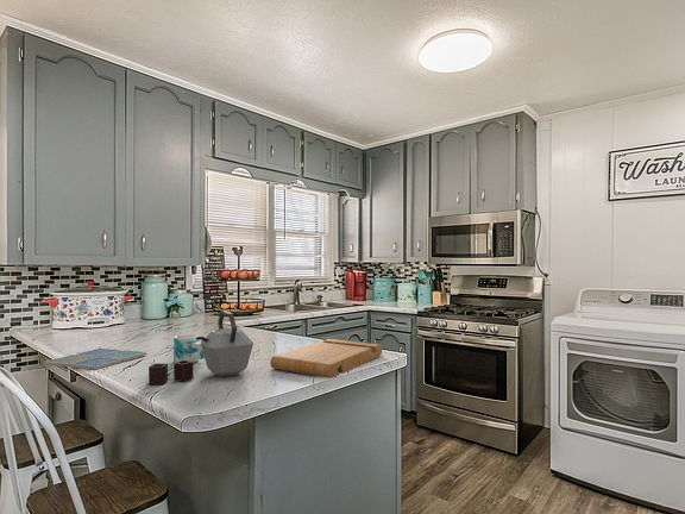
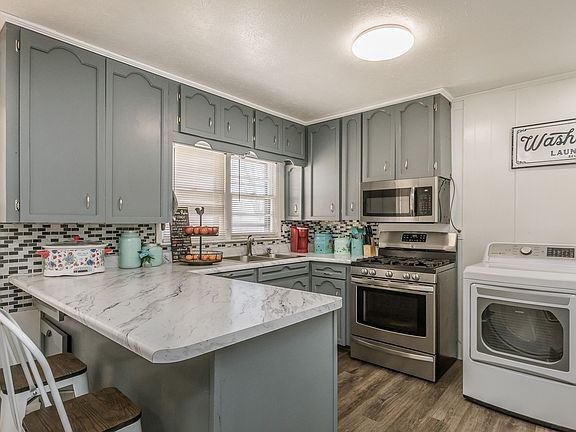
- kettle (201, 345)
- mug (190, 349)
- cutting board (329, 356)
- drink coaster (98, 357)
